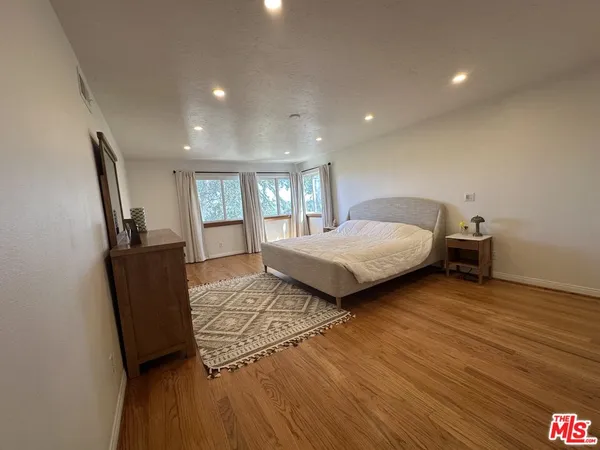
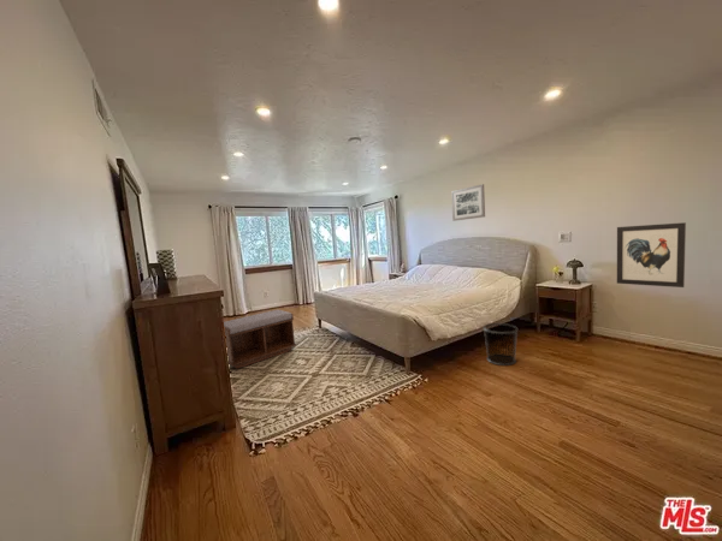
+ wall art (649, 255)
+ wall art (467, 203)
+ bench (258, 335)
+ waste bin (501, 344)
